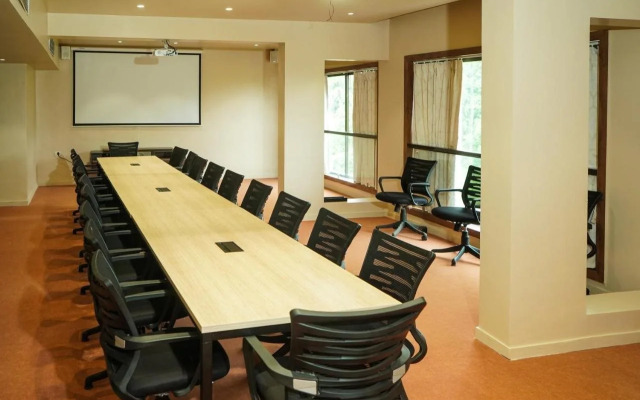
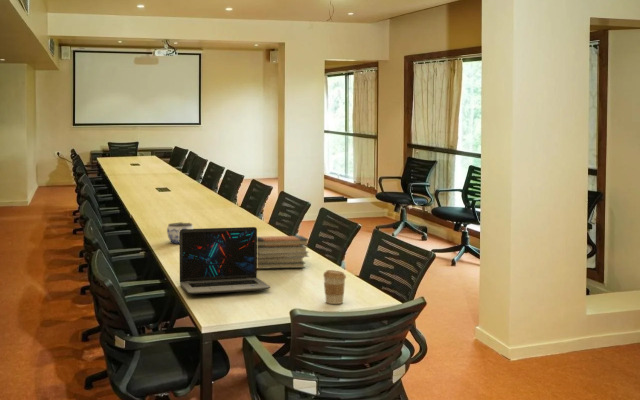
+ coffee cup (334, 286)
+ laptop (224, 259)
+ book stack (278, 252)
+ jar (179, 231)
